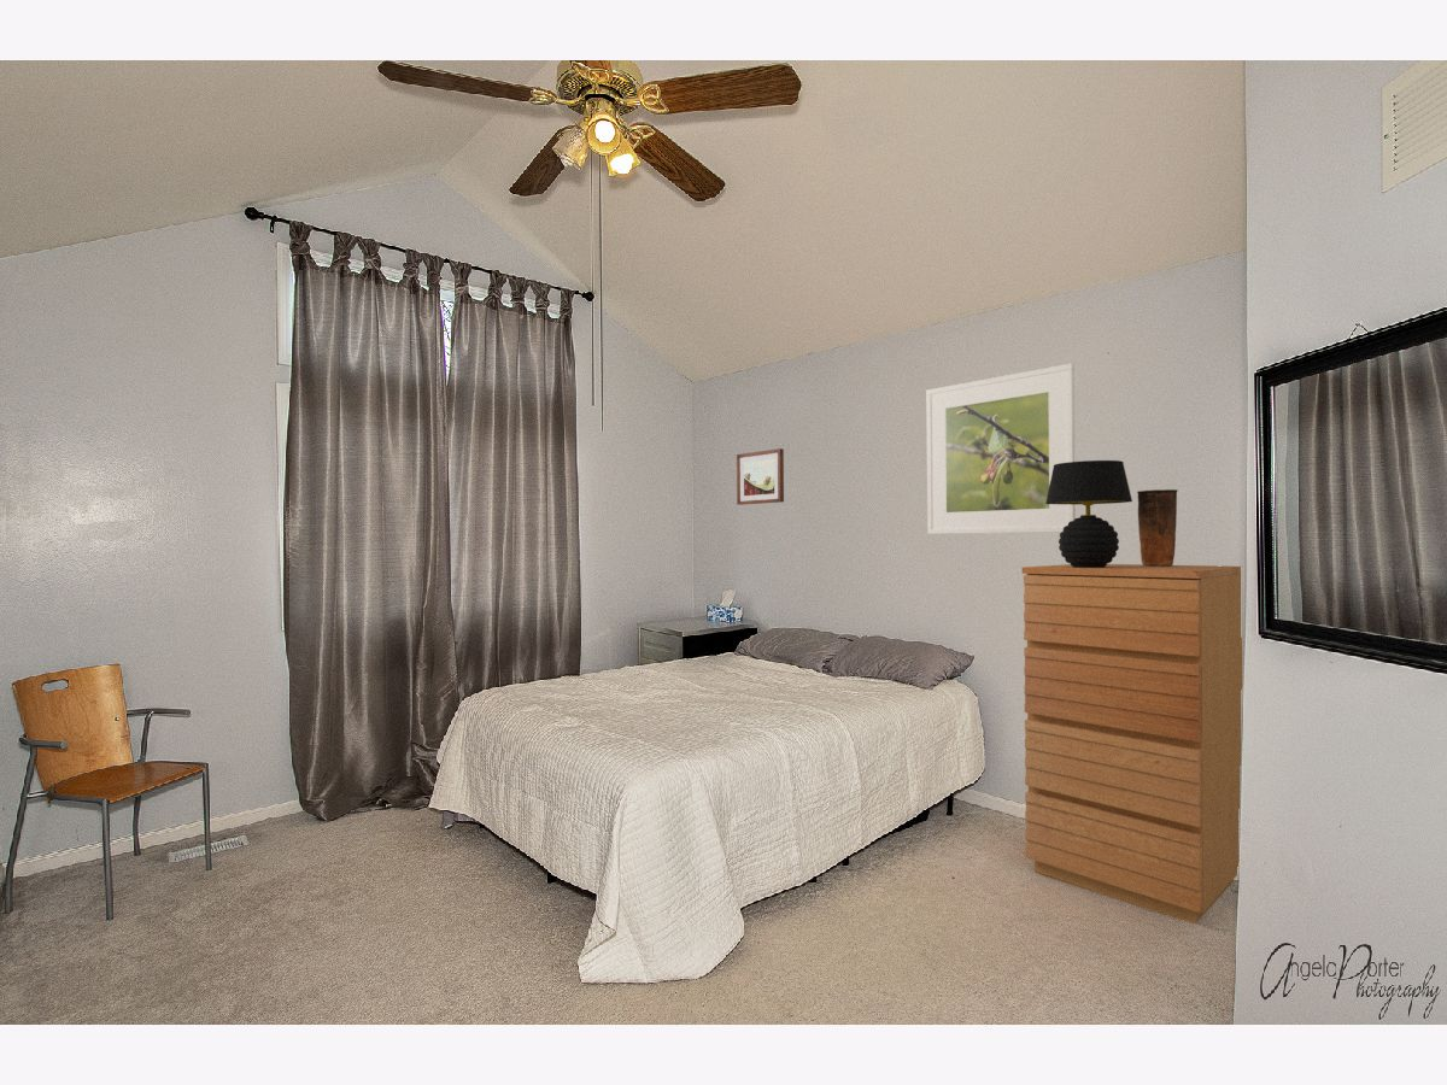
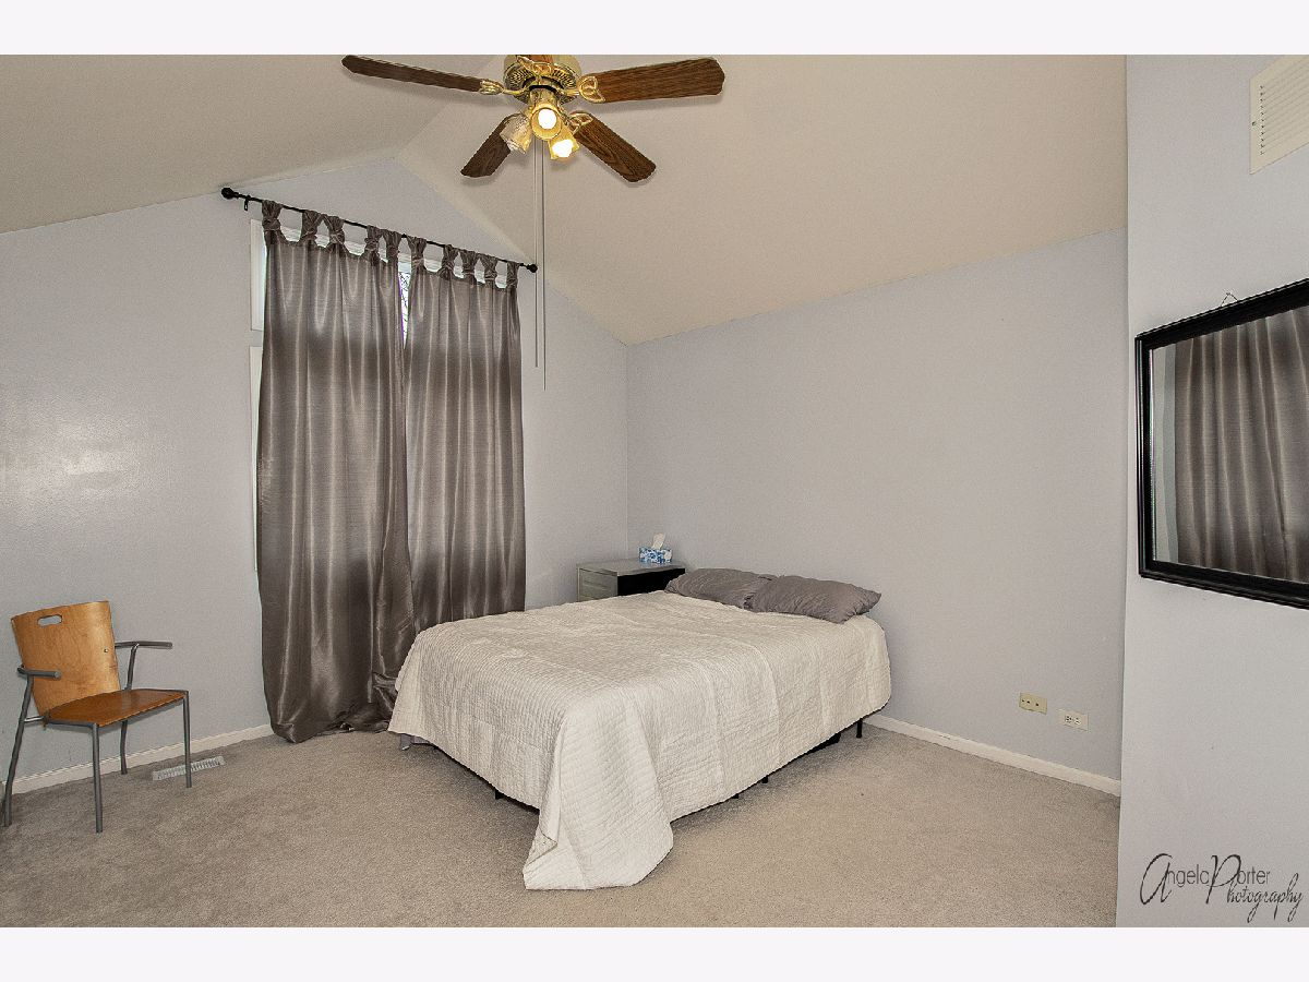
- vase (1156, 527)
- table lamp (1088, 515)
- wall art (758, 477)
- dresser (1131, 721)
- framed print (995, 454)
